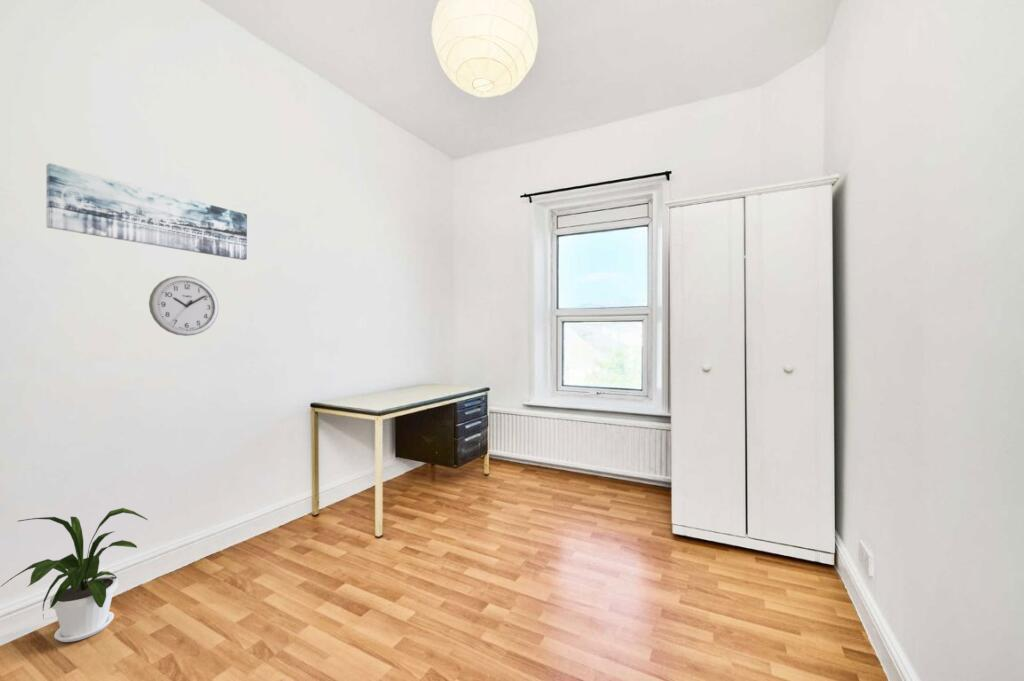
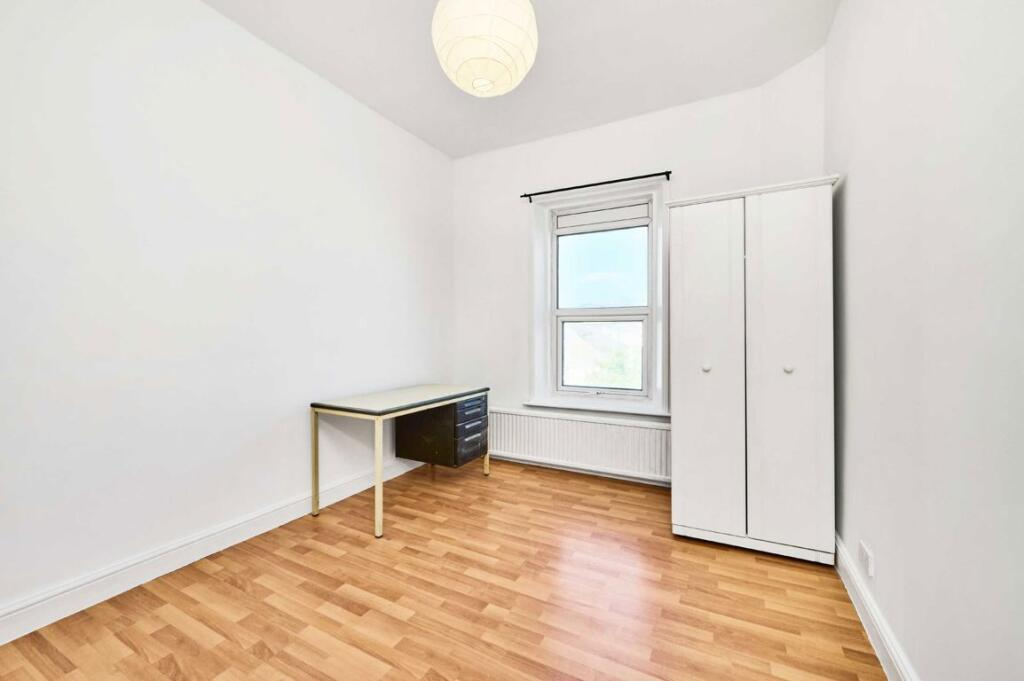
- wall art (163, 219)
- house plant (81, 569)
- wall clock (186, 305)
